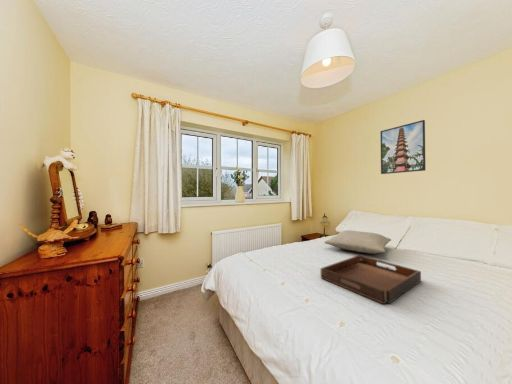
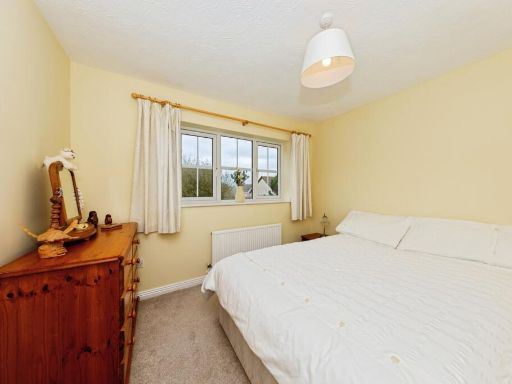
- serving tray (369, 274)
- pillow (358, 240)
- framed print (401, 149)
